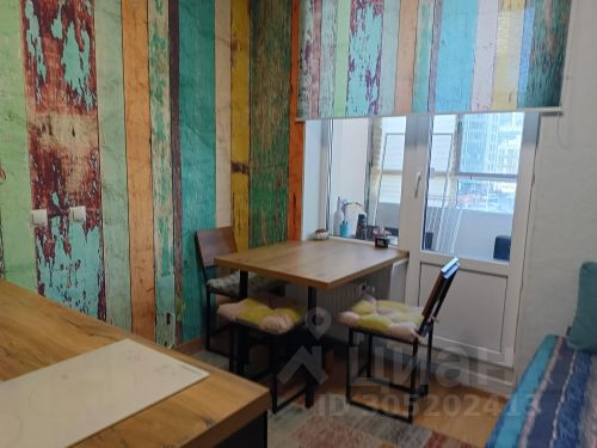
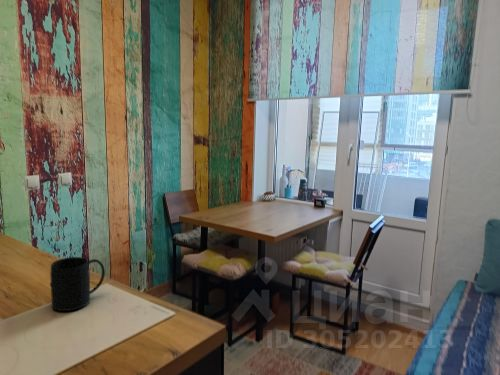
+ mug (78, 281)
